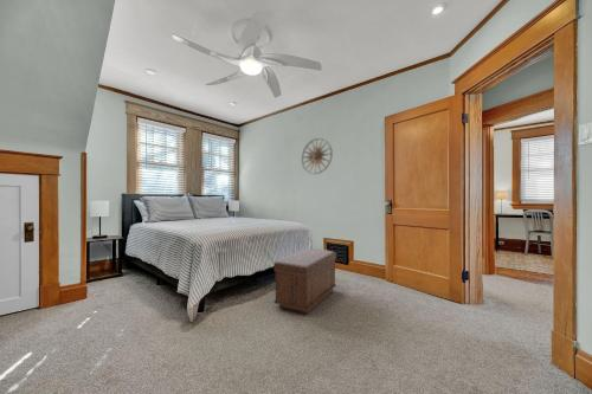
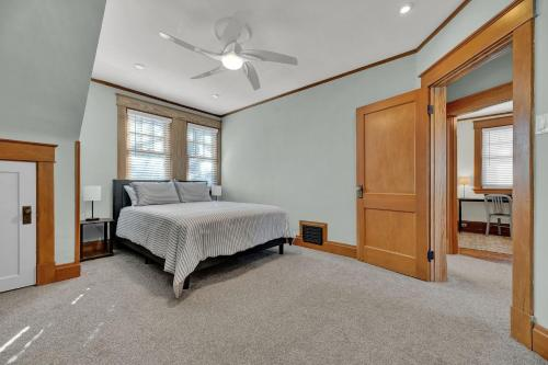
- wall art (316, 156)
- bench (307, 276)
